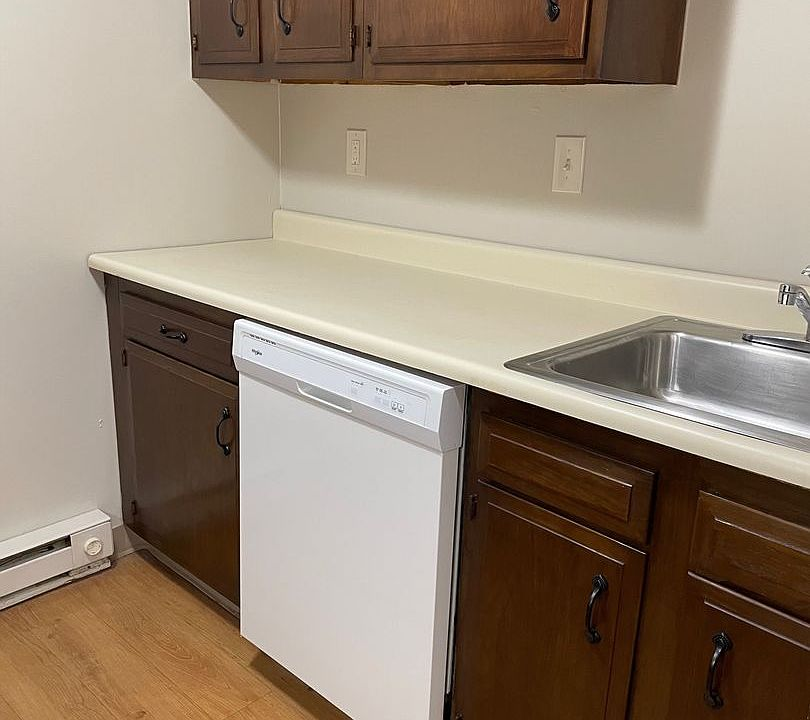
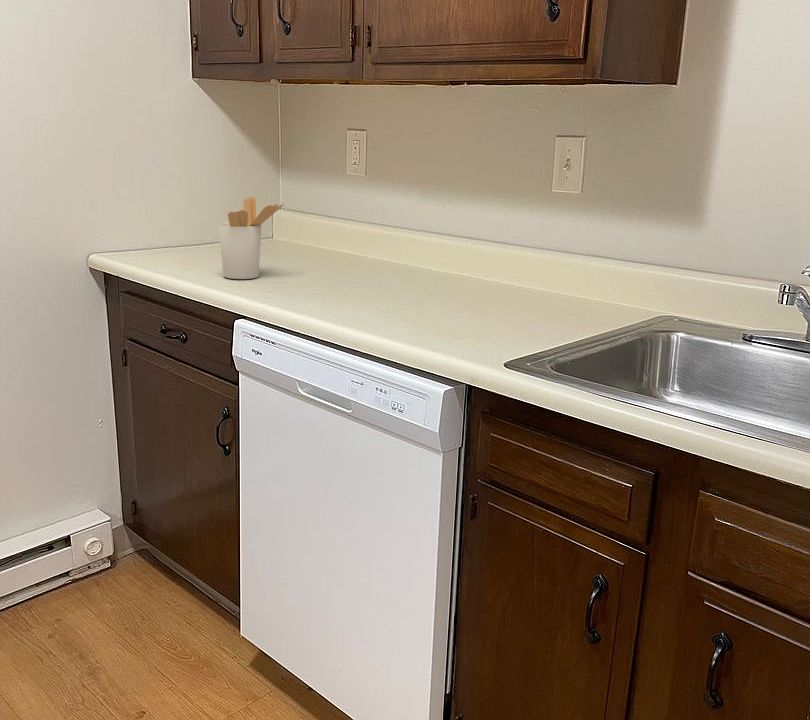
+ utensil holder (250, 238)
